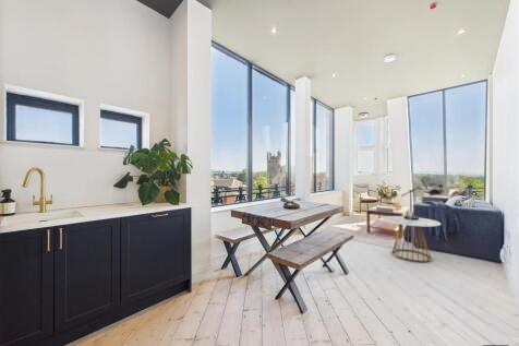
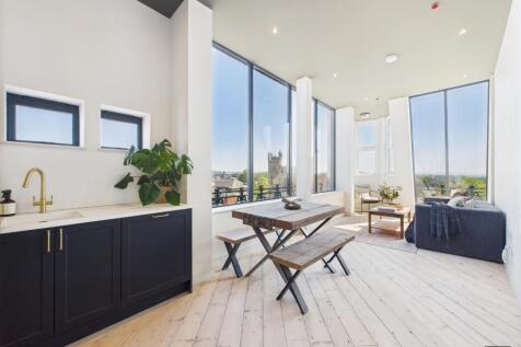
- lamp (410, 203)
- side table (411, 234)
